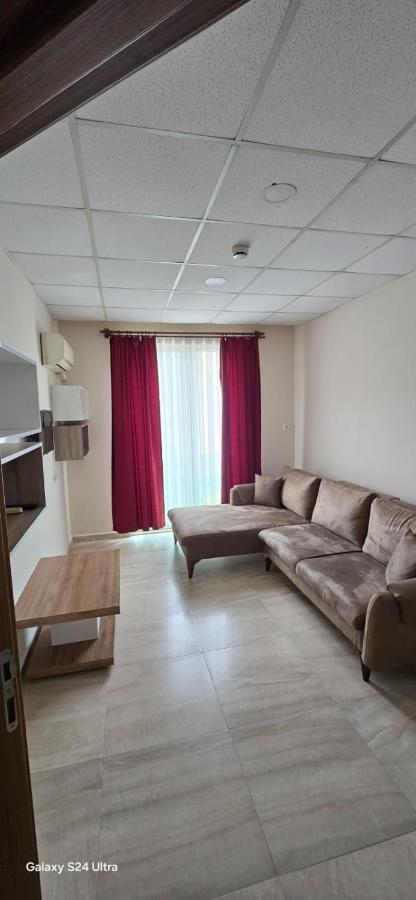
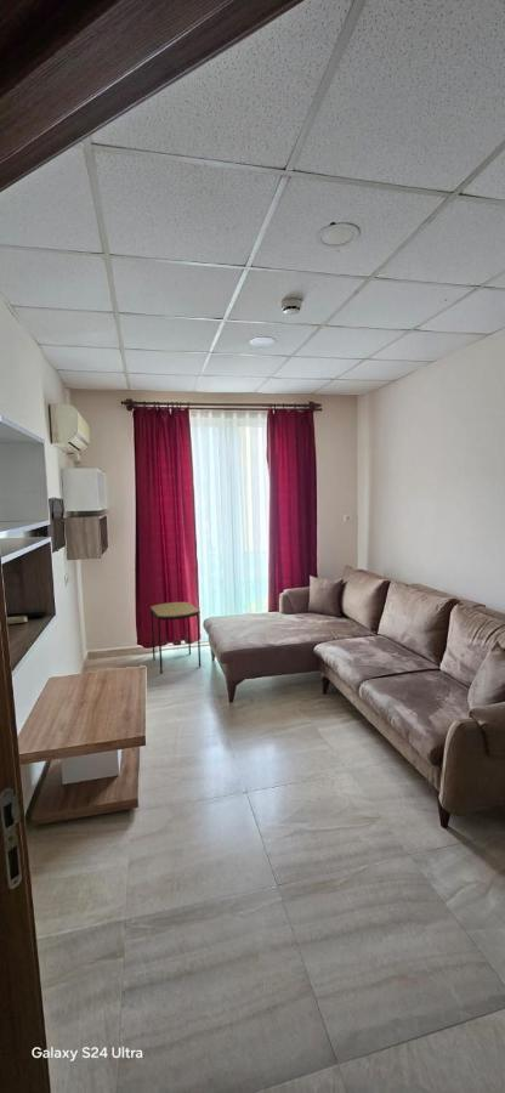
+ side table (188, 635)
